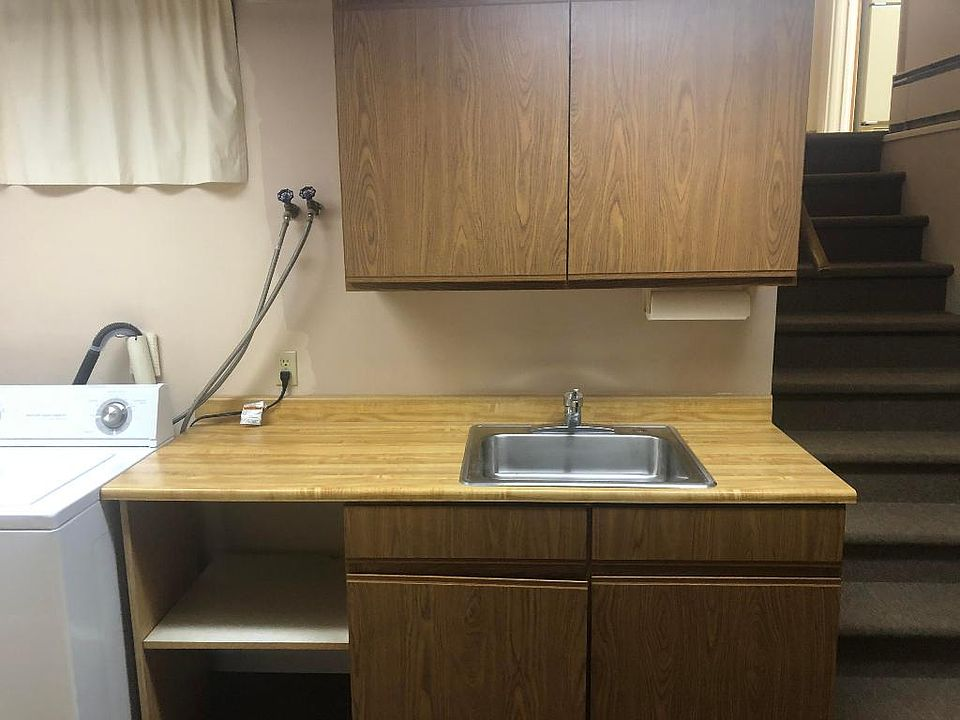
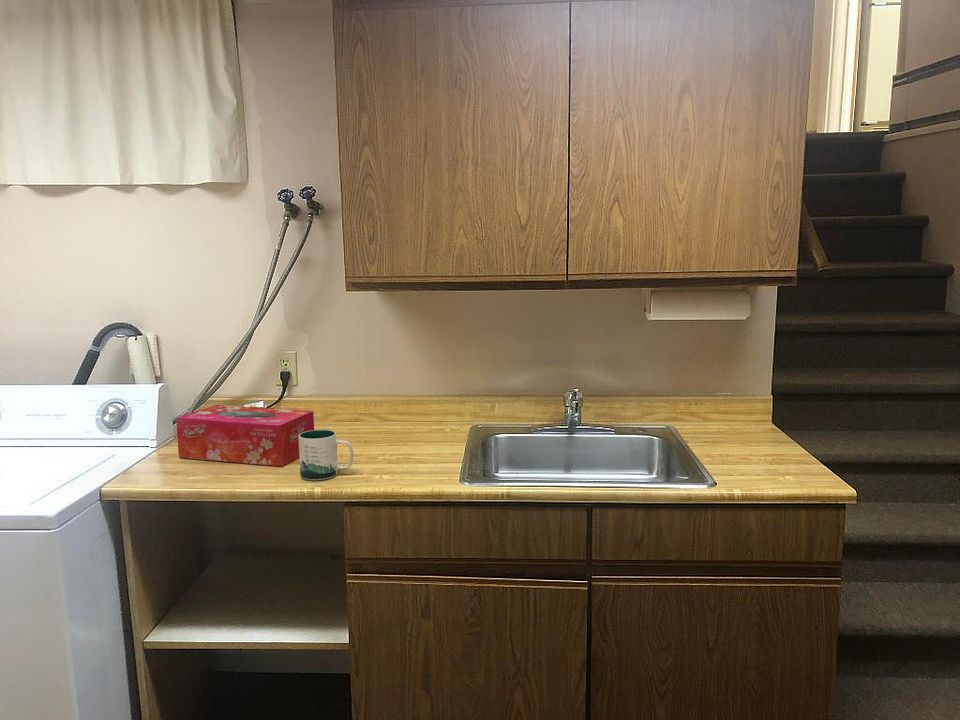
+ mug (326, 454)
+ tissue box (247, 433)
